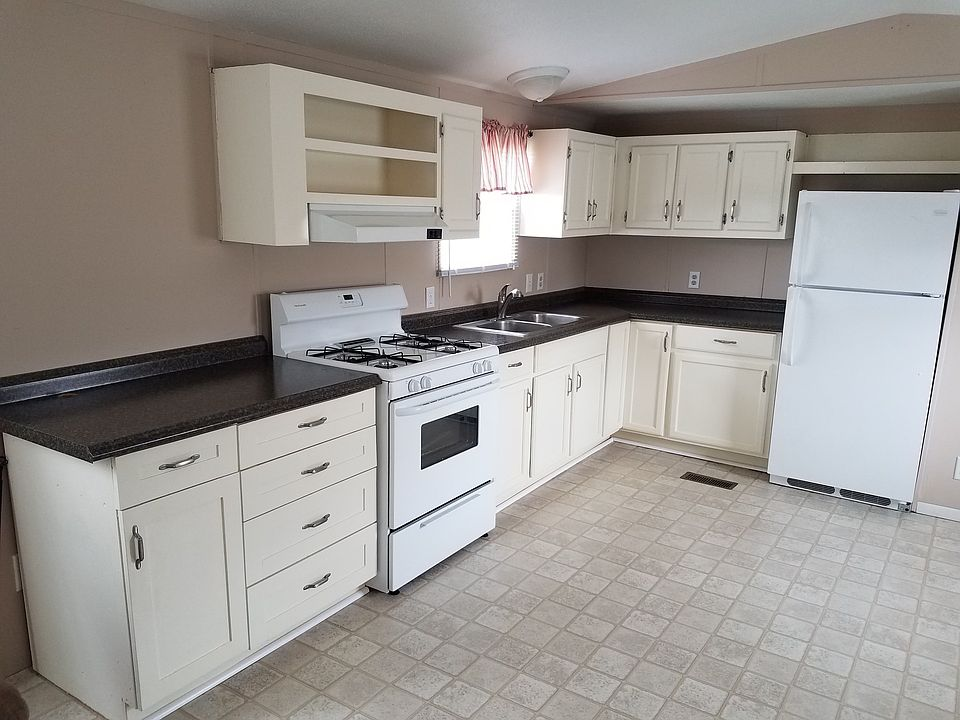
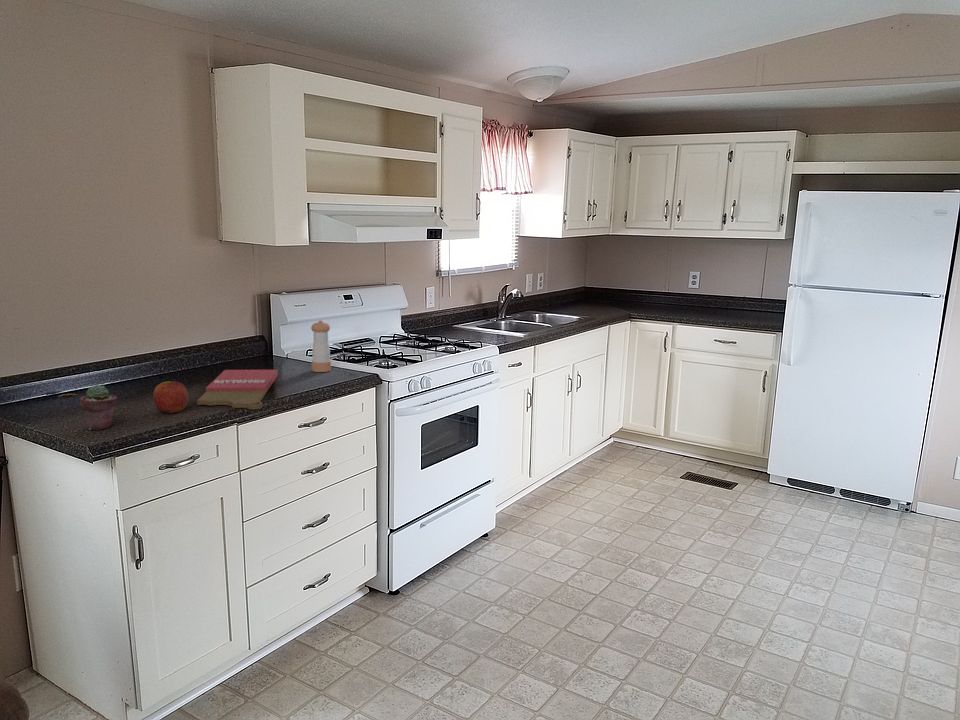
+ cutting board (241, 387)
+ apple (170, 394)
+ potted succulent (98, 406)
+ pepper shaker (321, 345)
